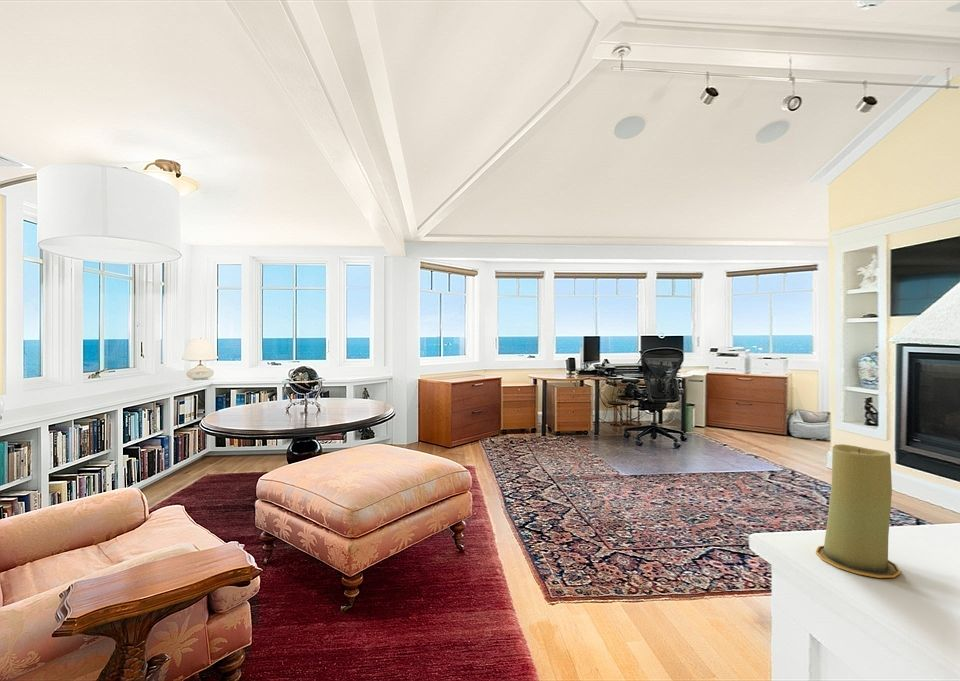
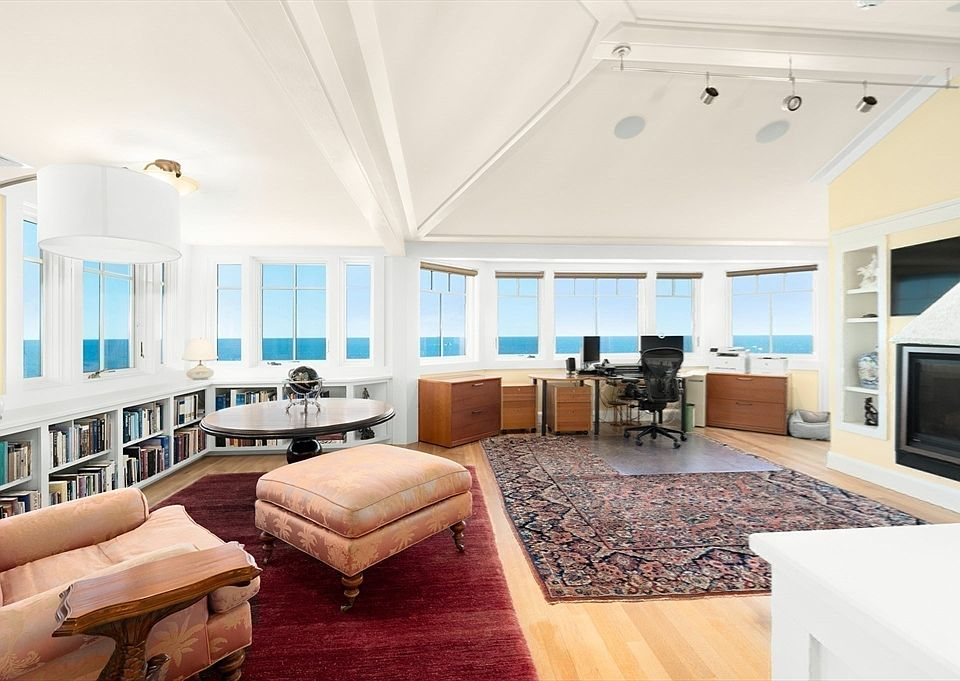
- candle (857, 504)
